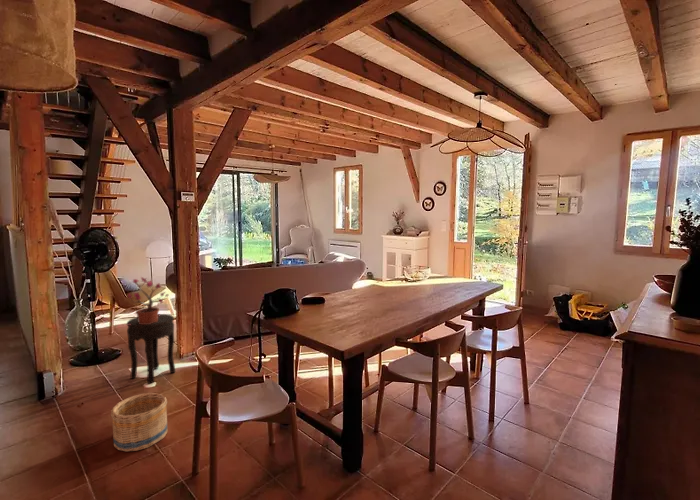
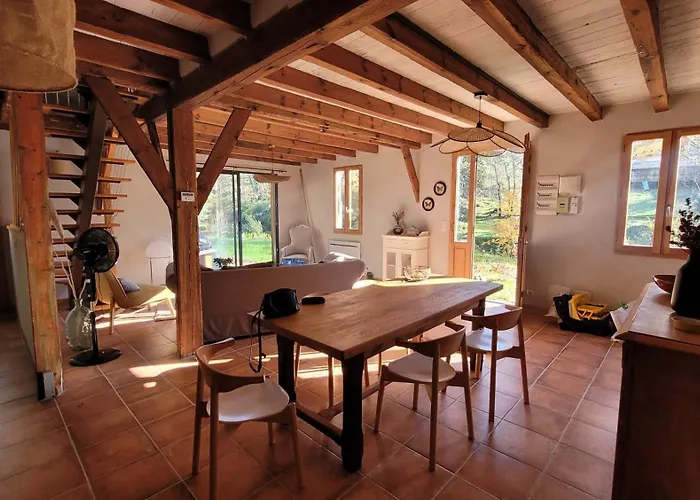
- side table (152, 347)
- basket (140, 420)
- potted plant (147, 297)
